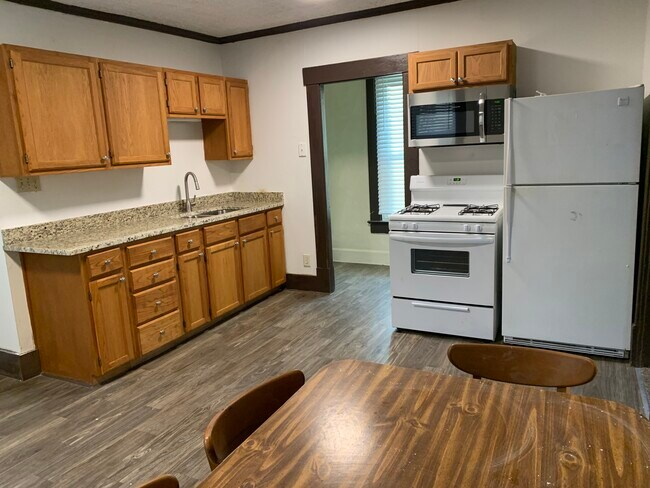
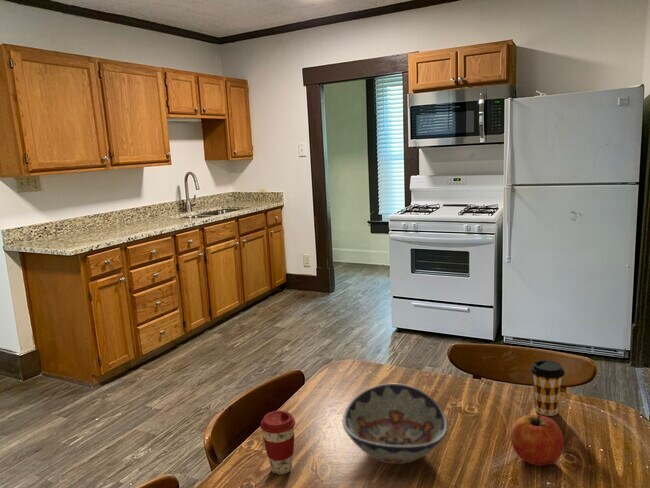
+ decorative bowl (394, 430)
+ fruit (536, 437)
+ coffee cup (546, 388)
+ coffee cup (279, 443)
